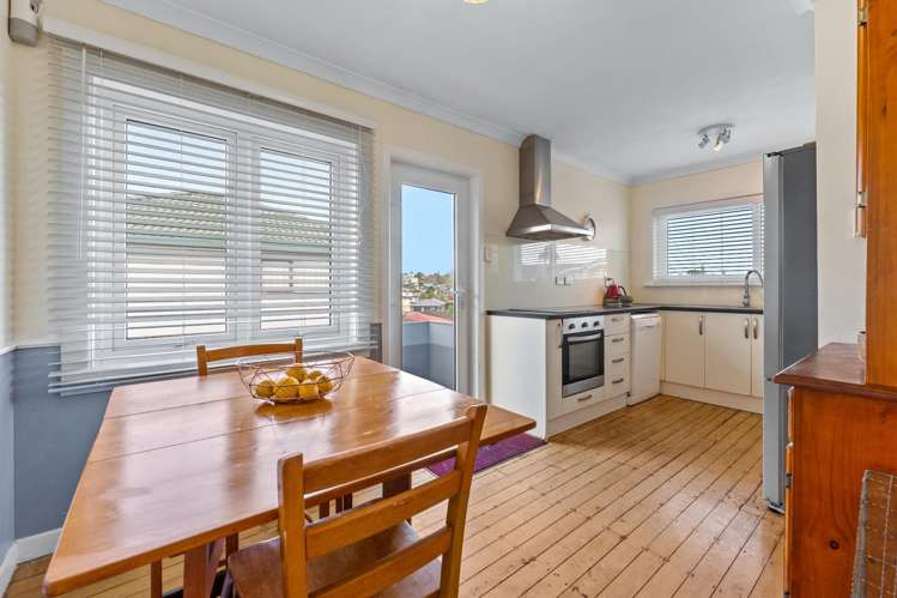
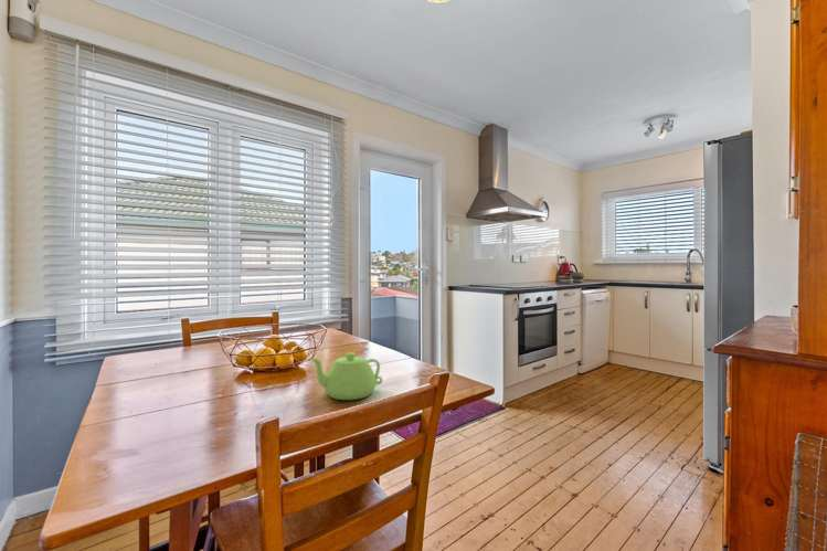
+ teapot (347, 373)
